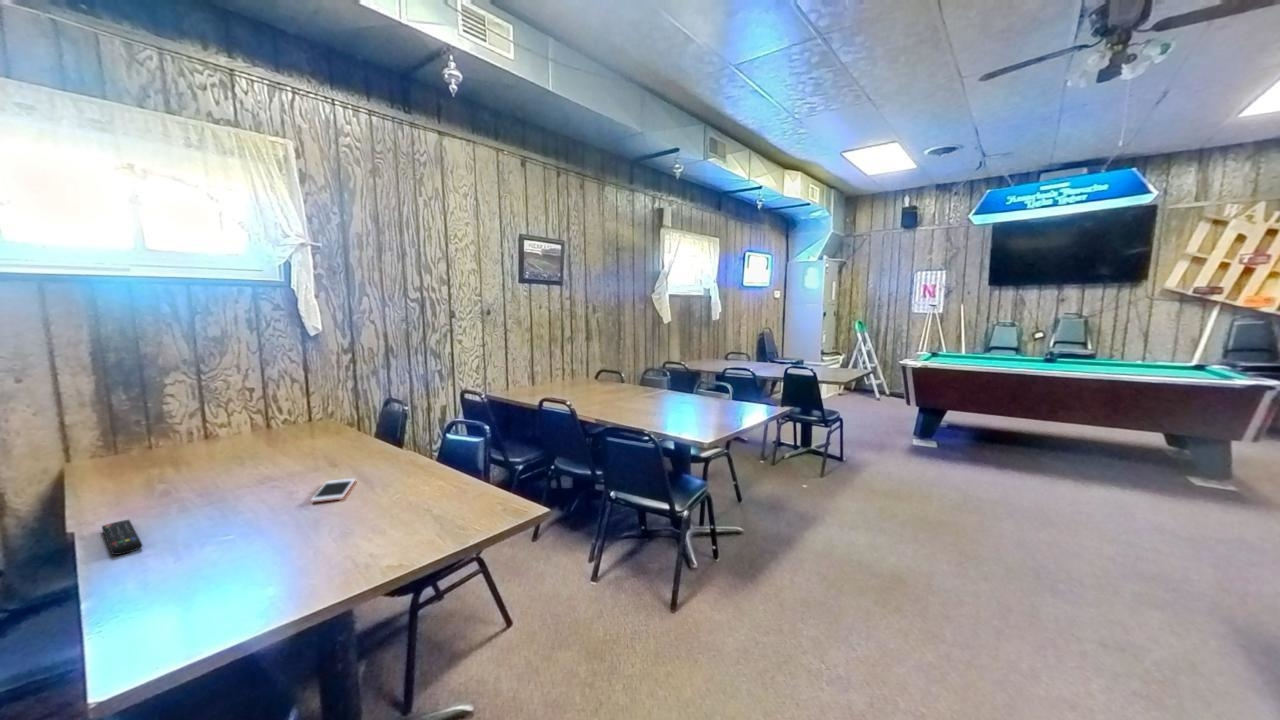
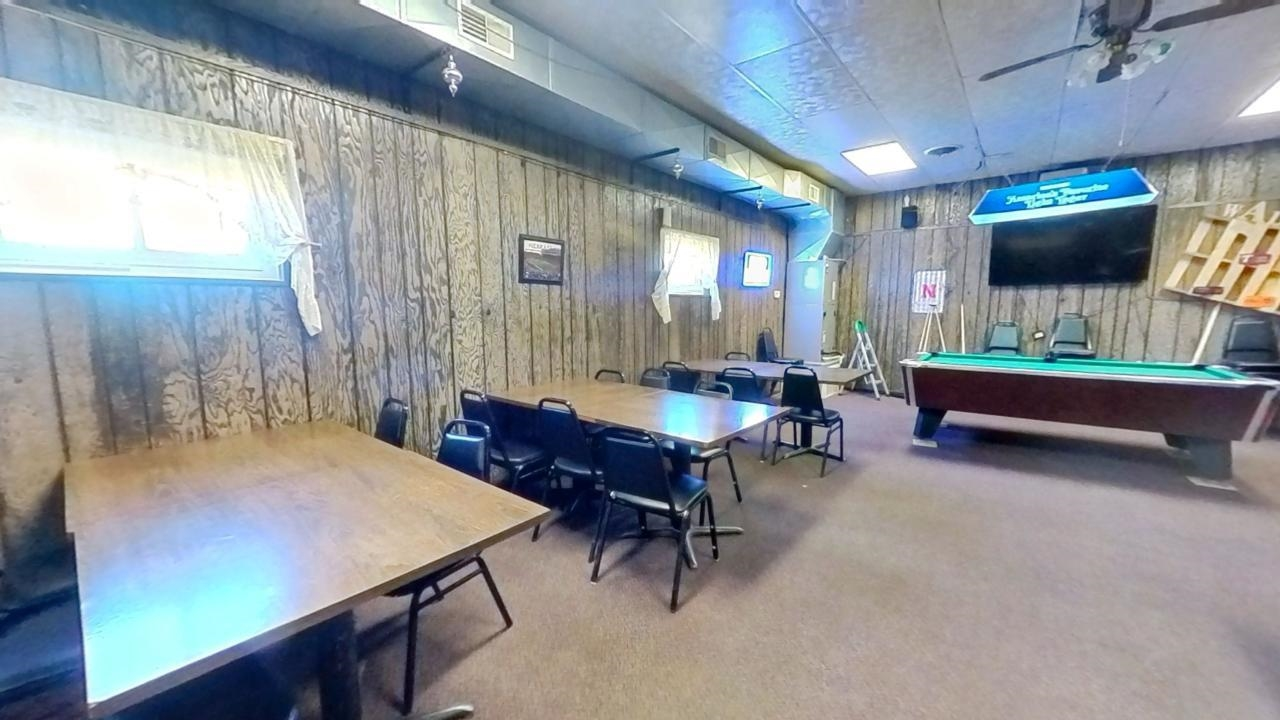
- remote control (121, 536)
- cell phone (334, 489)
